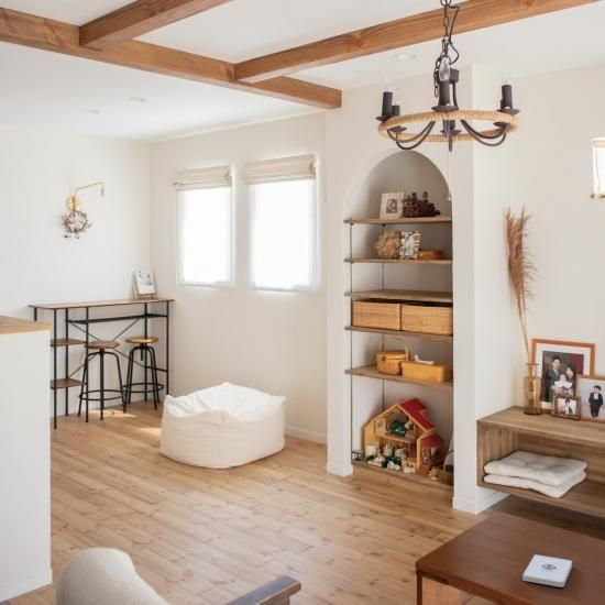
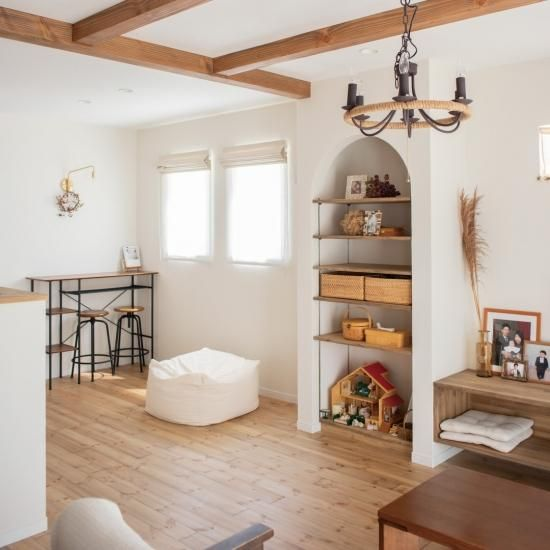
- notepad (548, 570)
